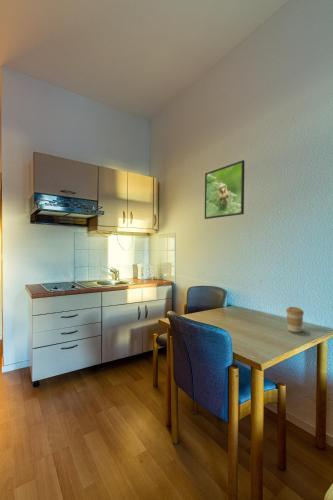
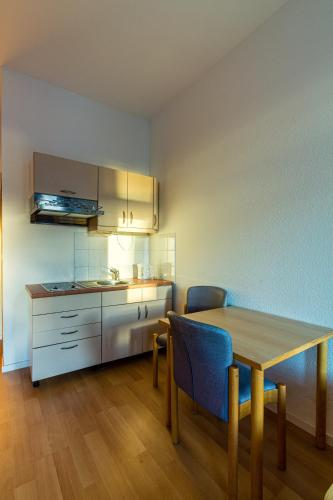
- coffee cup (294, 319)
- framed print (222, 192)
